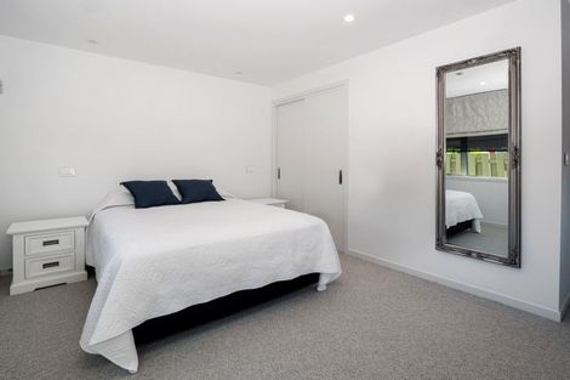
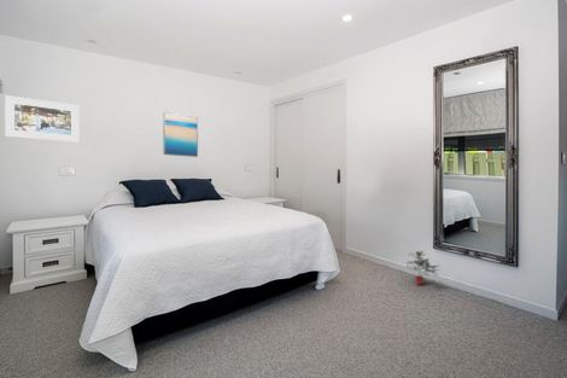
+ wall art (181, 135)
+ potted plant (423, 267)
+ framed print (43, 120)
